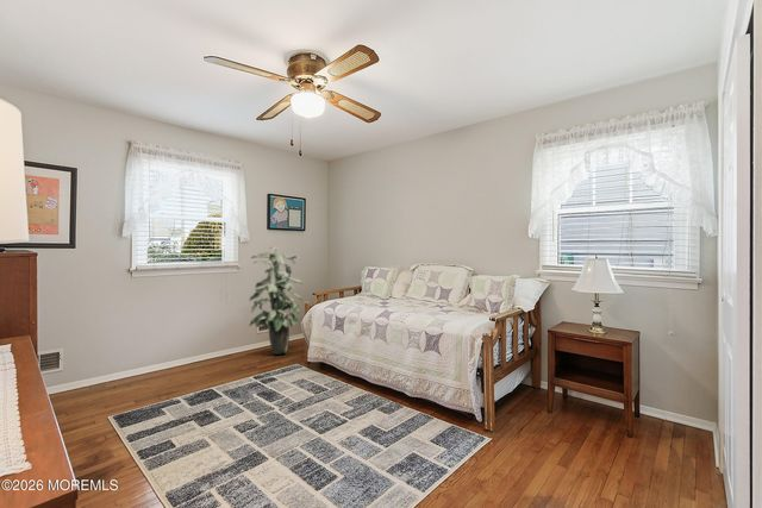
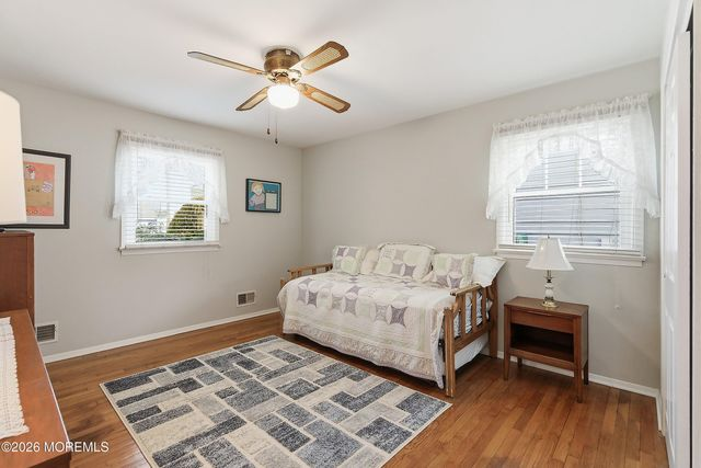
- indoor plant (275, 300)
